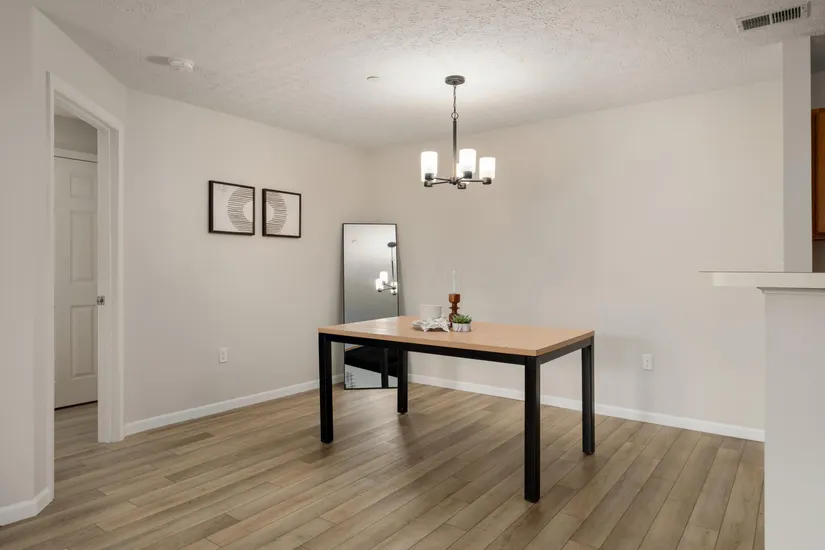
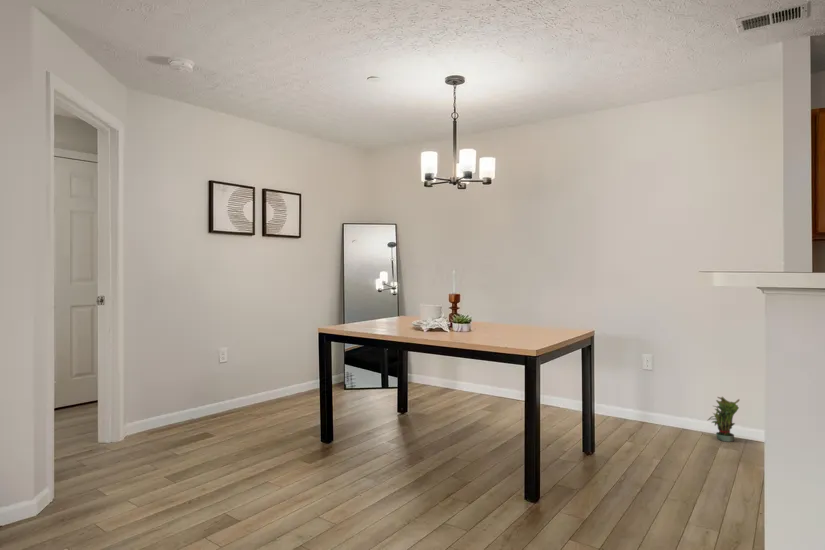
+ potted plant (722, 417)
